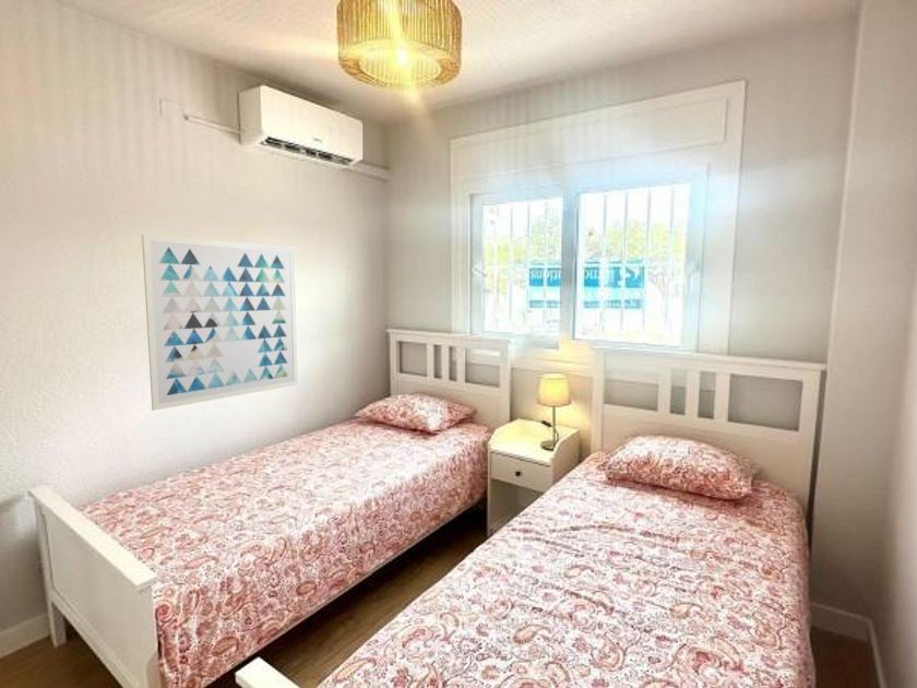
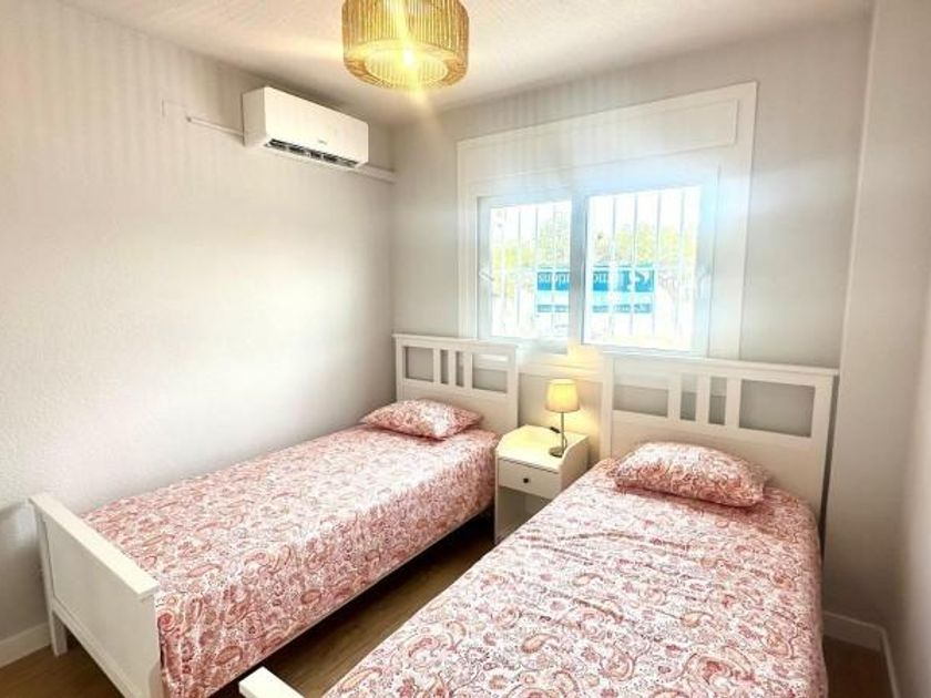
- wall art (230, 320)
